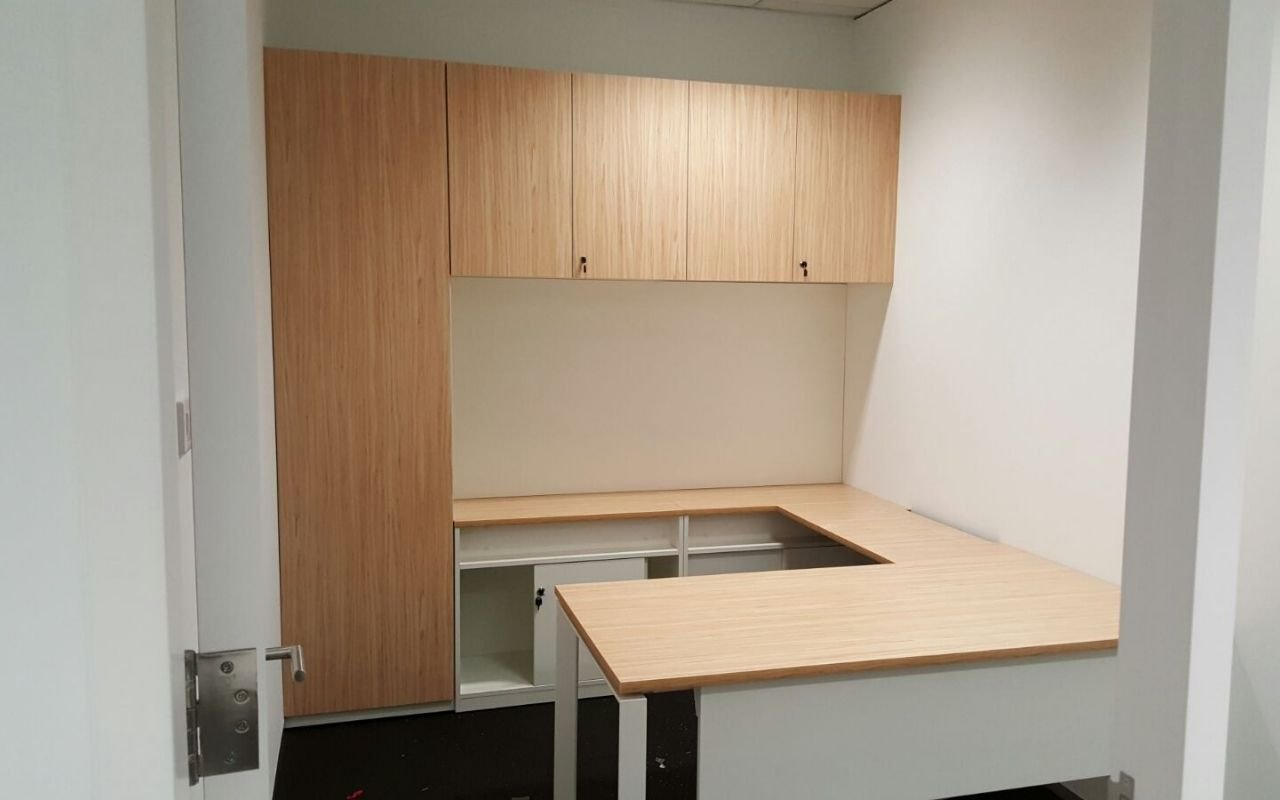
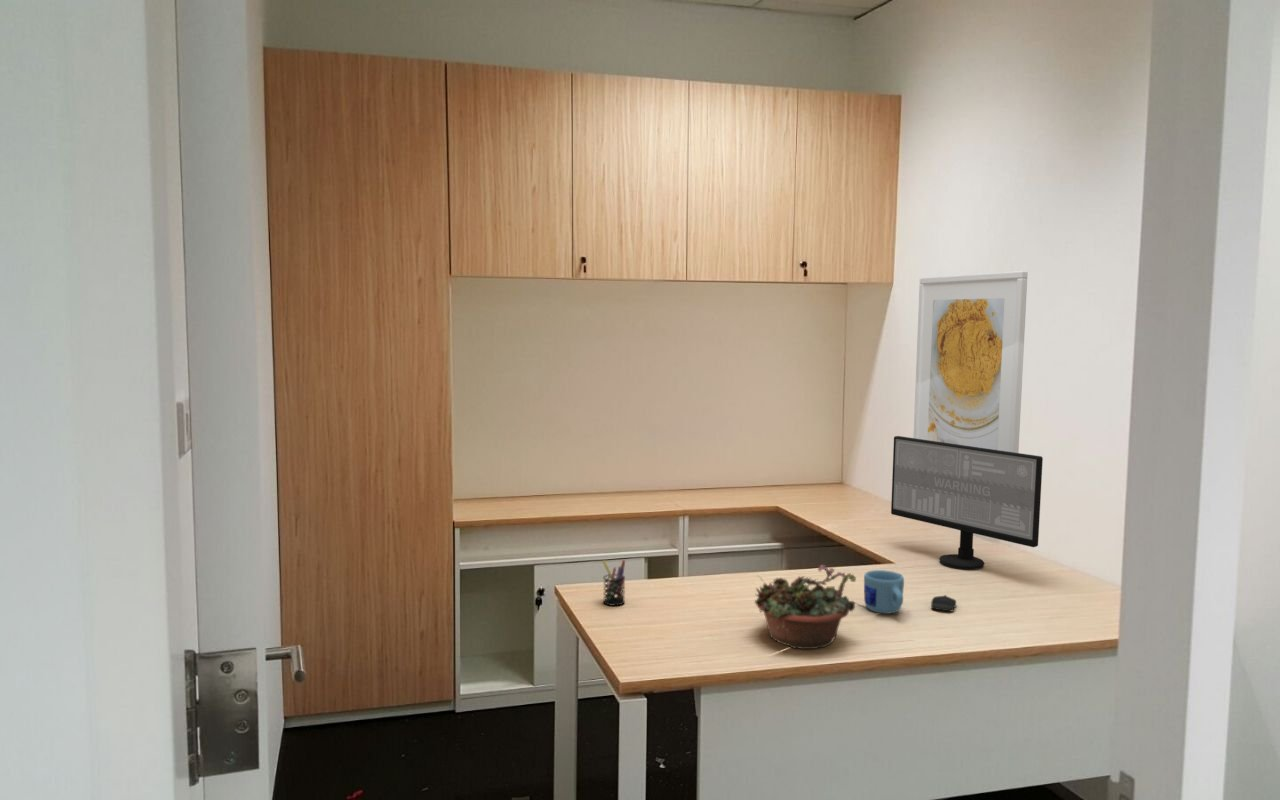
+ pen holder (616, 580)
+ computer mouse (943, 601)
+ succulent planter (804, 604)
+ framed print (963, 393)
+ mug (886, 594)
+ computer monitor (964, 504)
